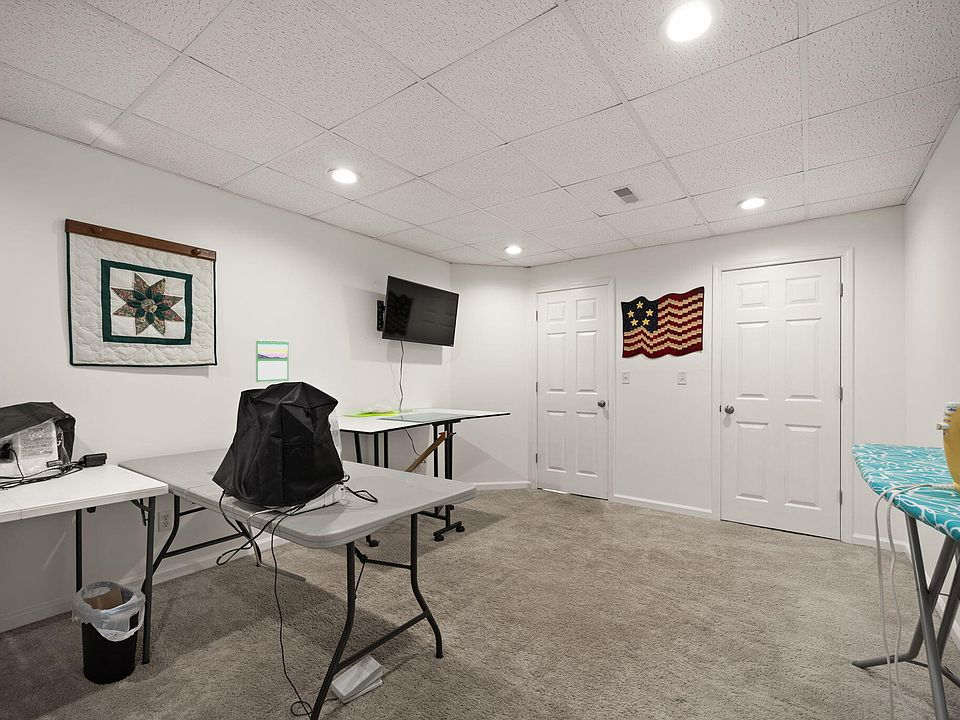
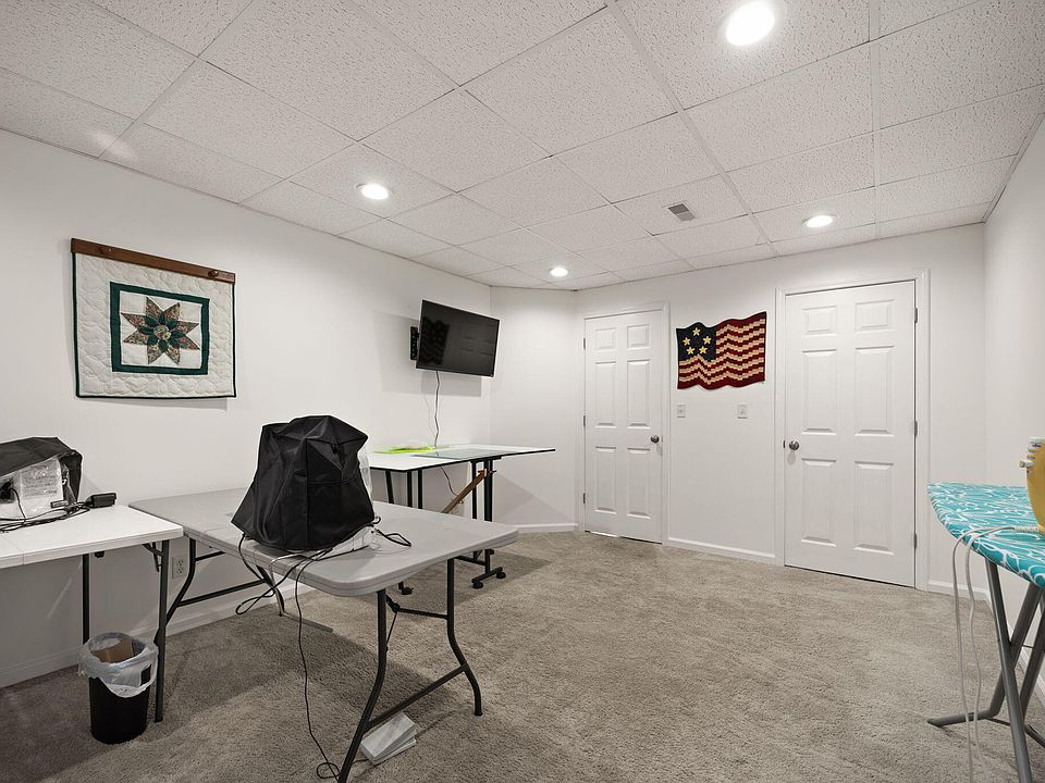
- calendar (272, 360)
